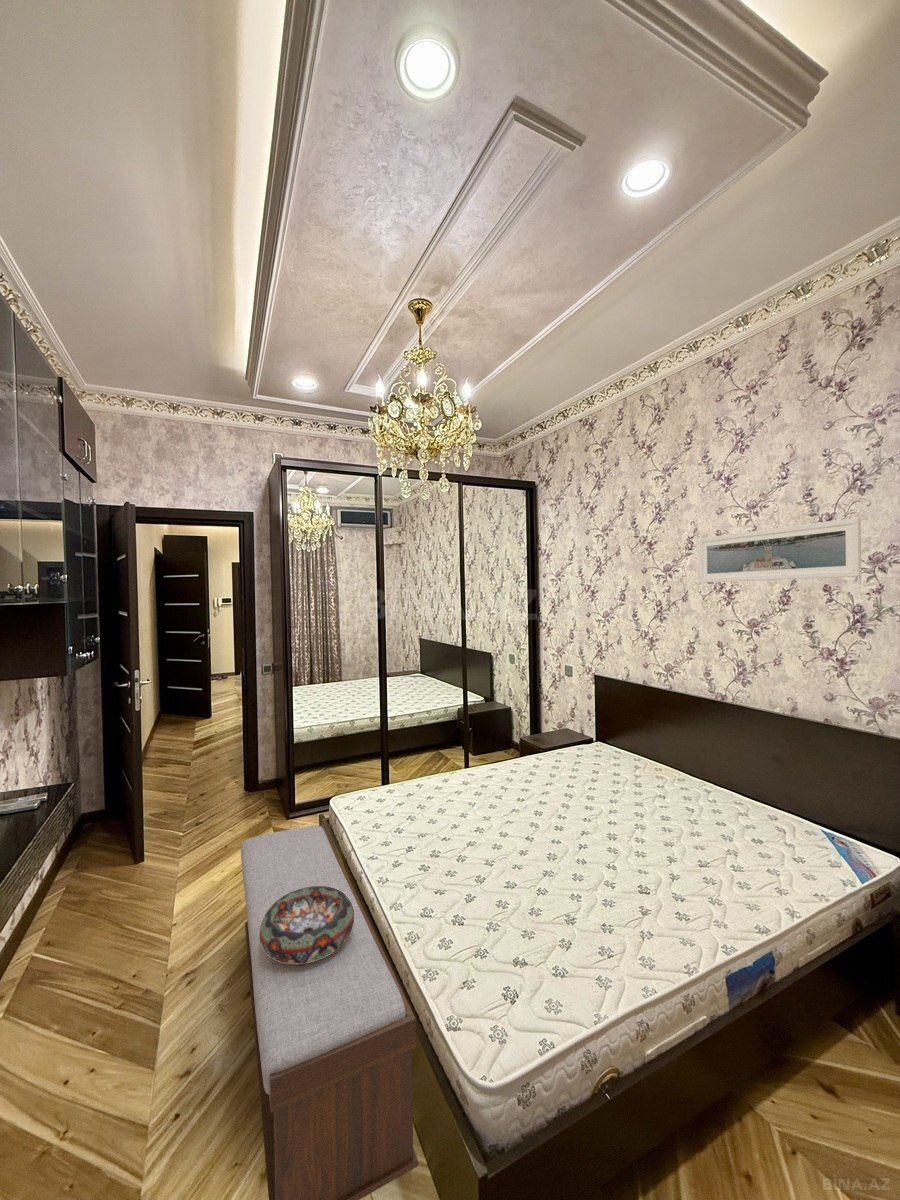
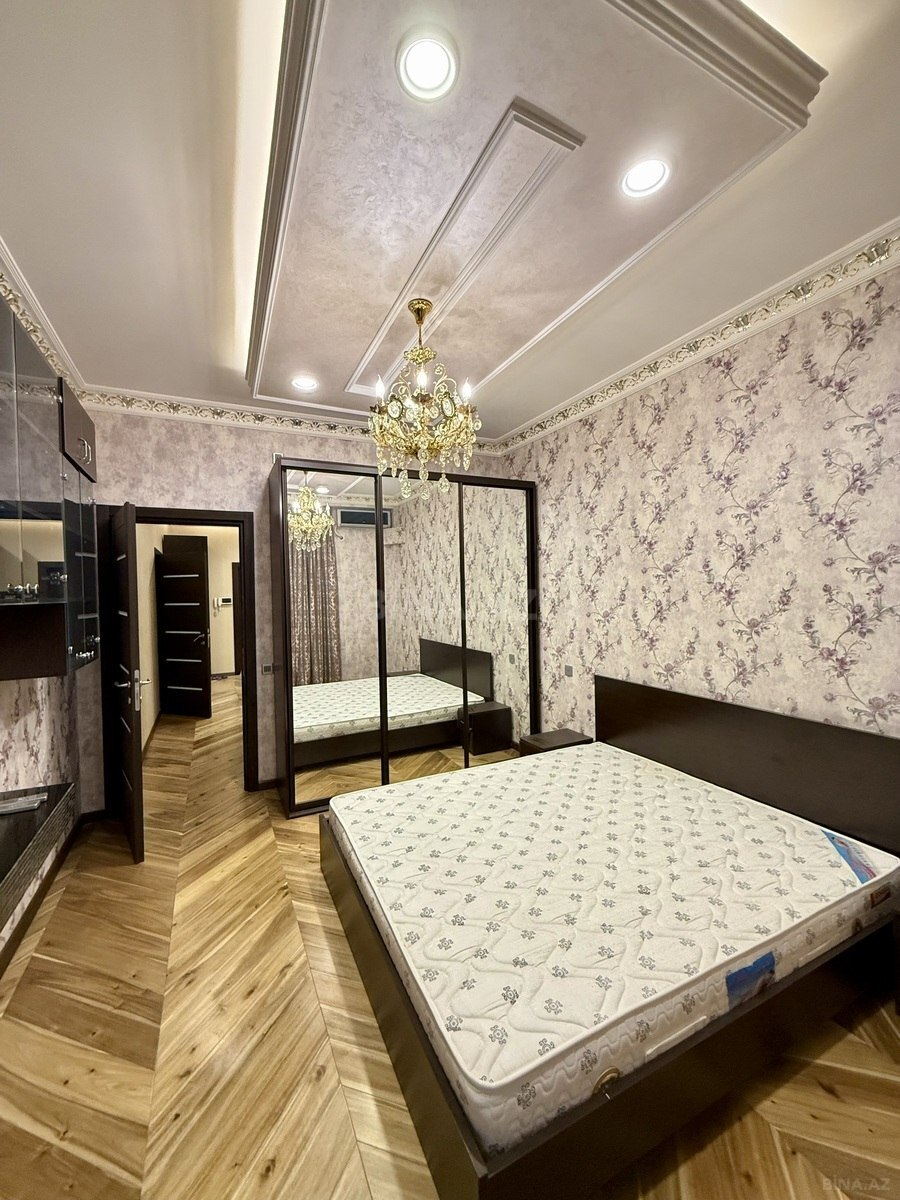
- bench (305, 963)
- decorative bowl (308, 922)
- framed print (768, 554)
